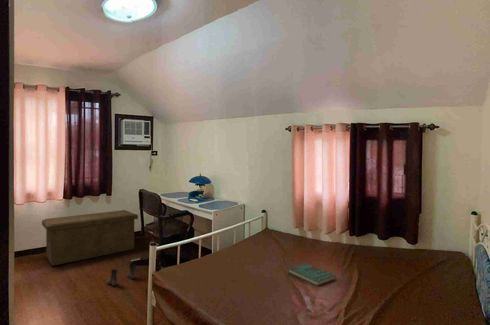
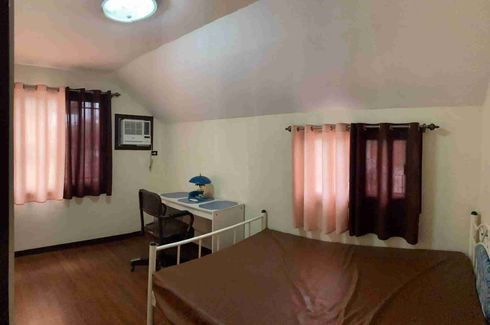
- storage bench (92, 234)
- boots (116, 273)
- book (311, 273)
